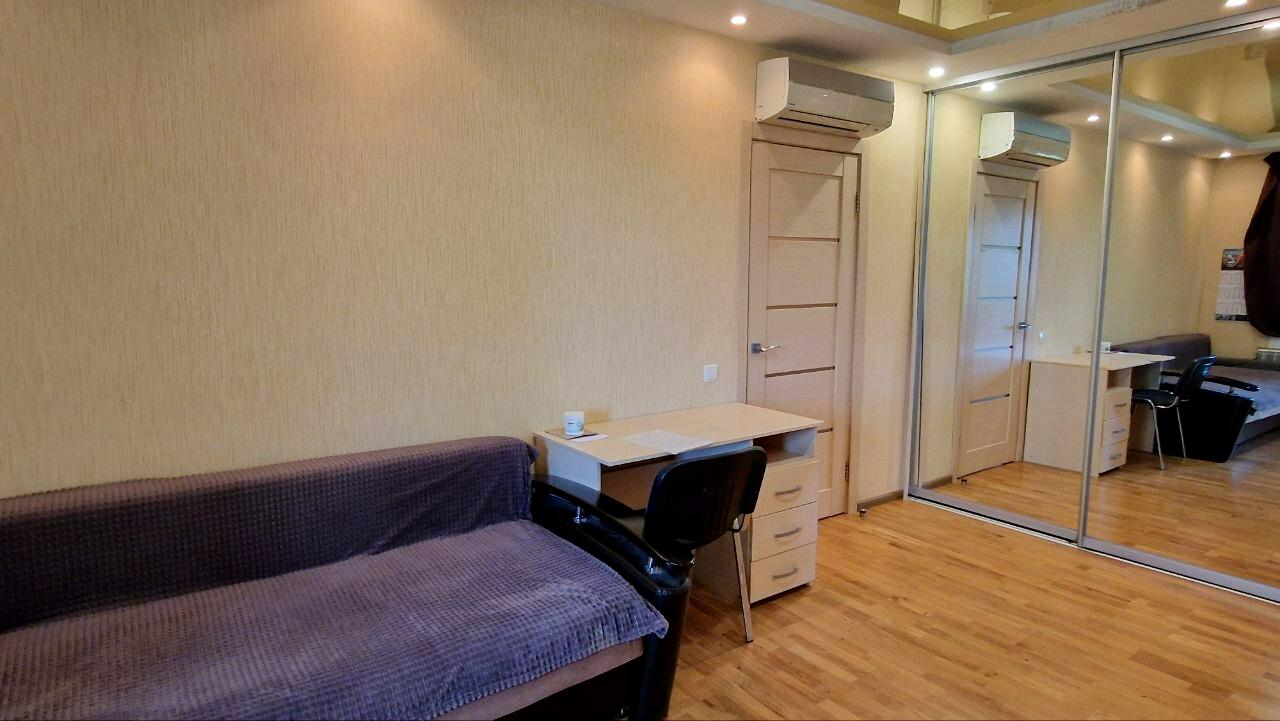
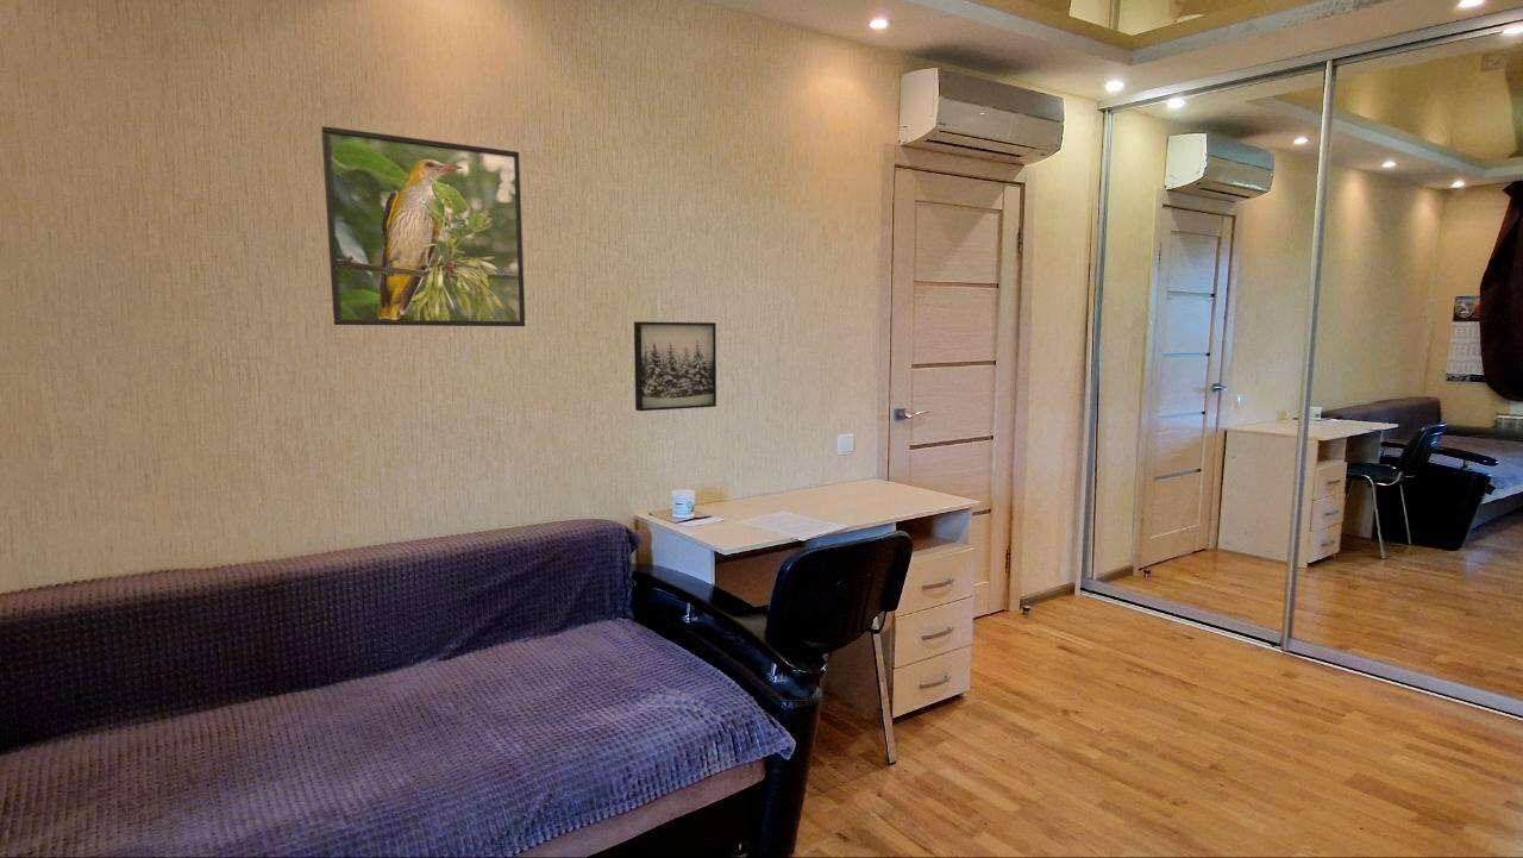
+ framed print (431, 233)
+ wall art (676, 365)
